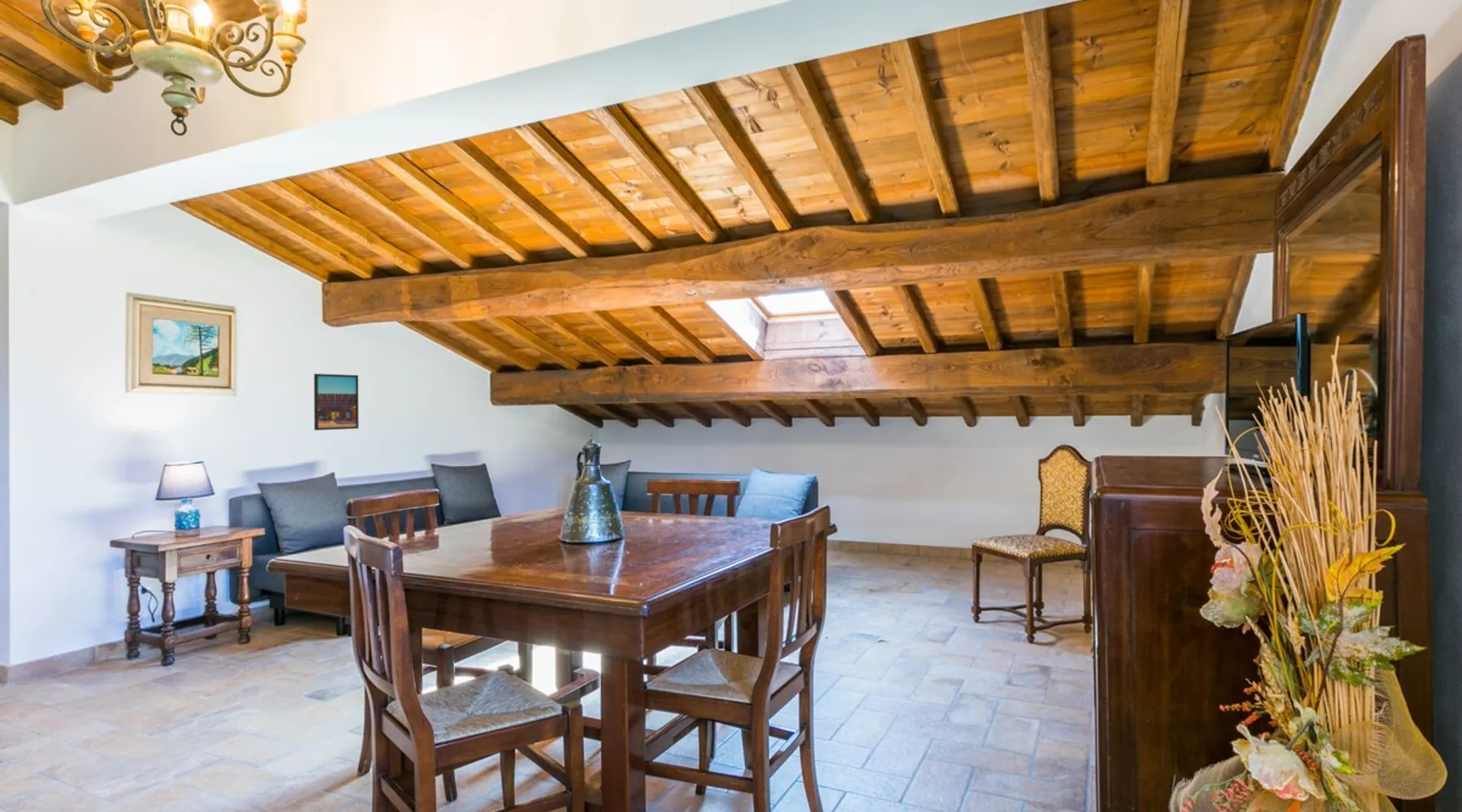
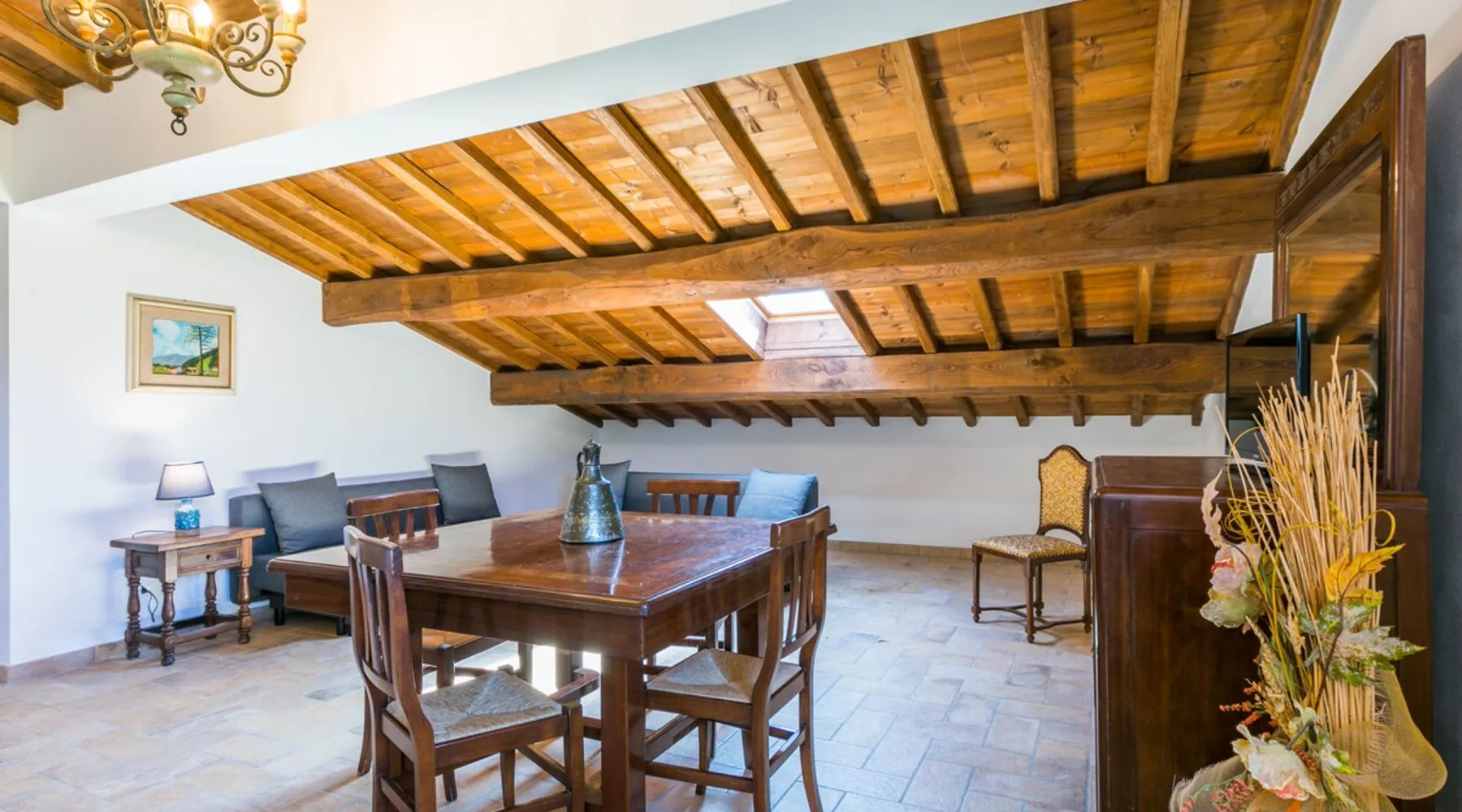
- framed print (336, 402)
